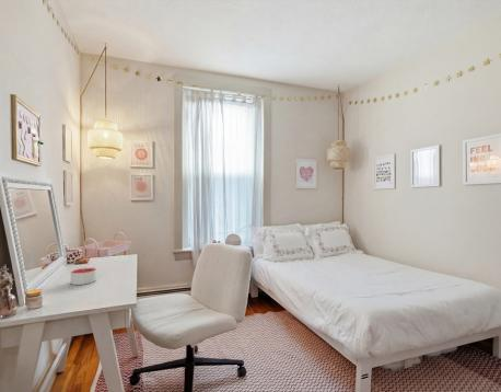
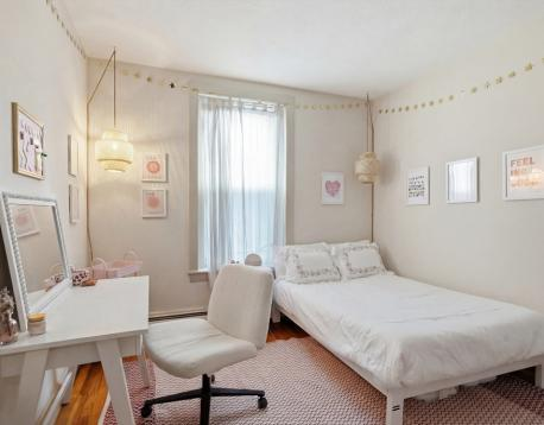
- candle (83, 275)
